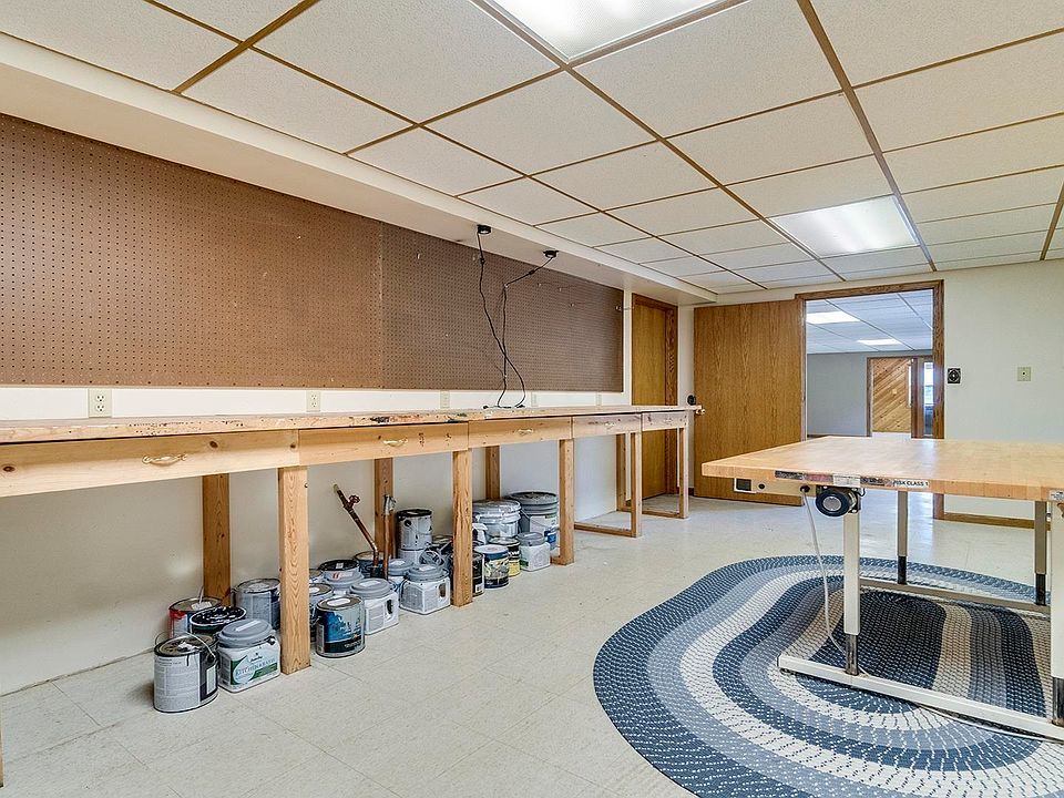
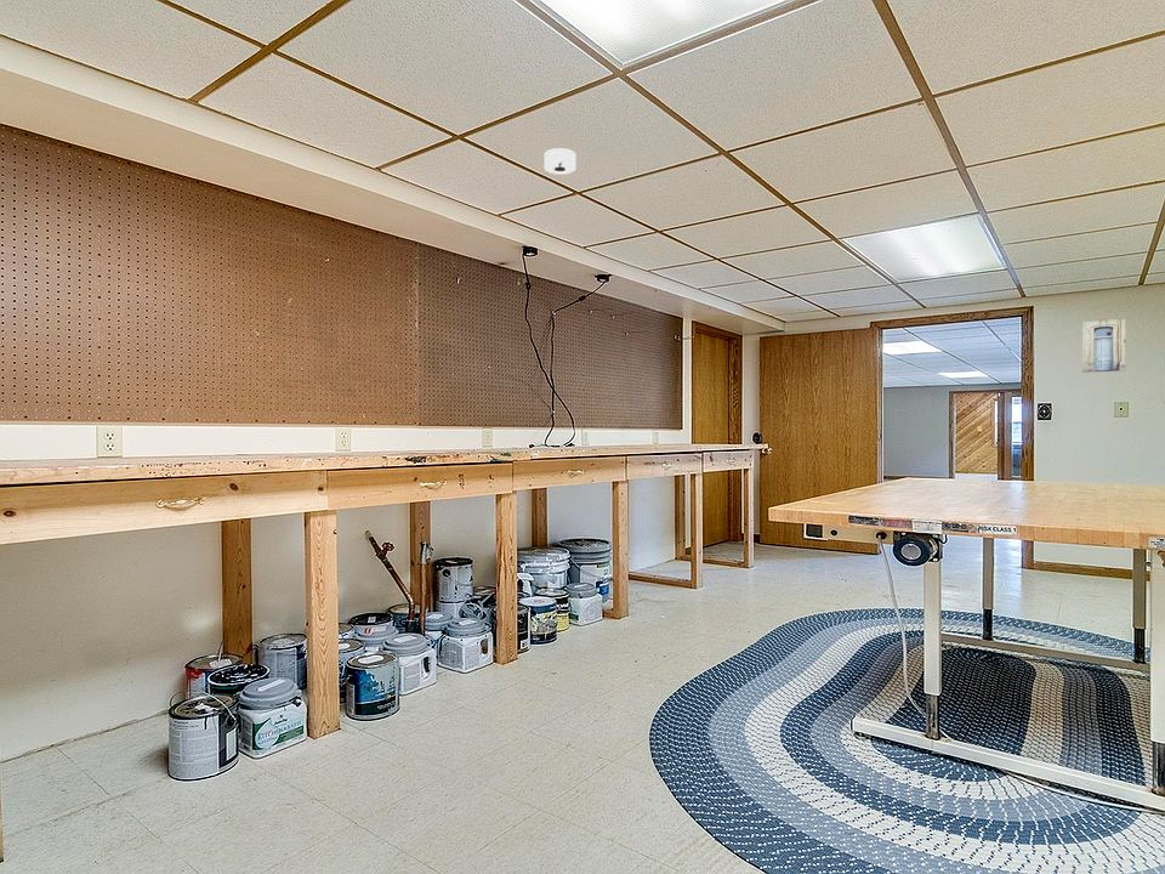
+ smoke detector (559, 161)
+ wall art (1103, 346)
